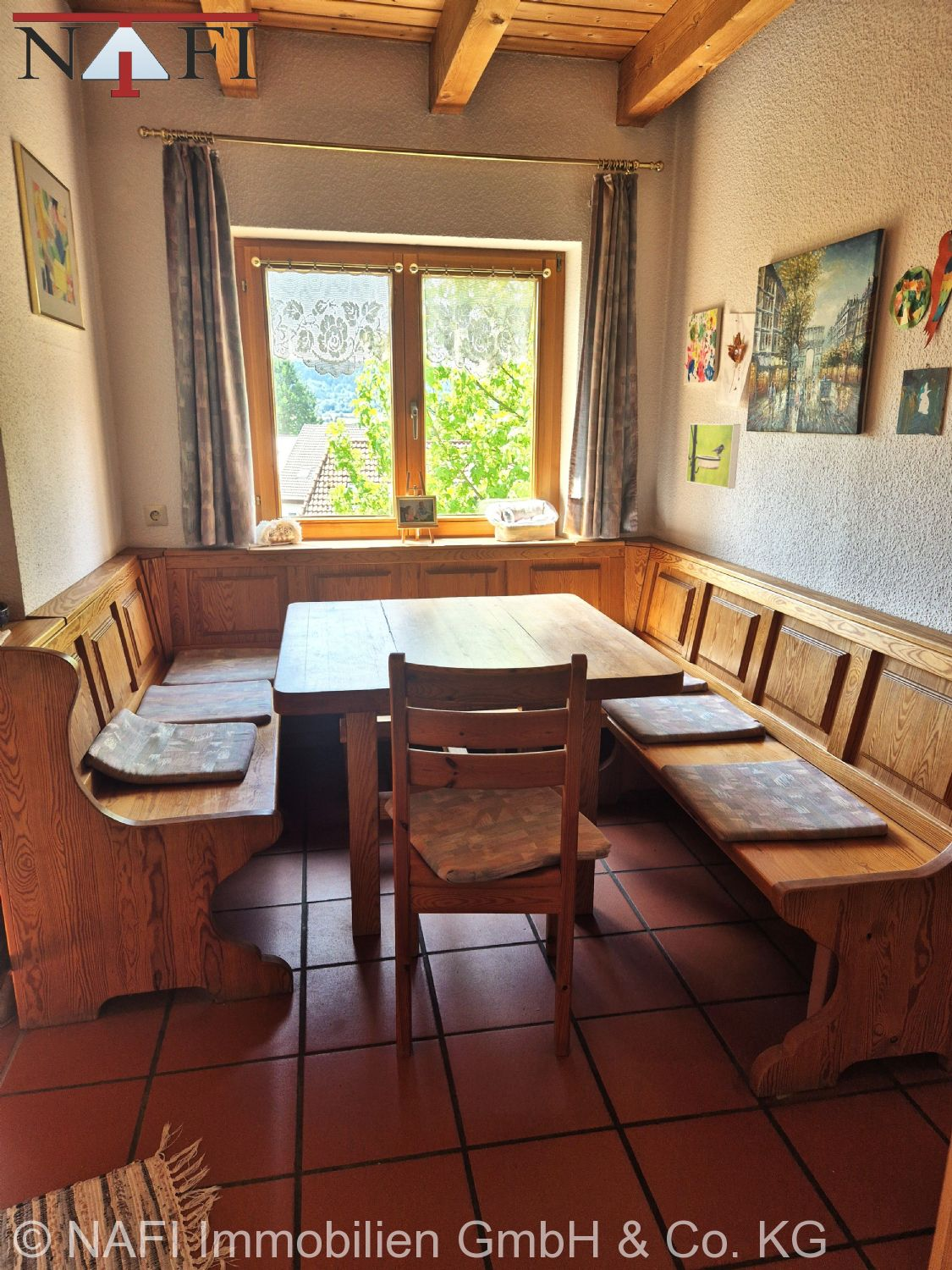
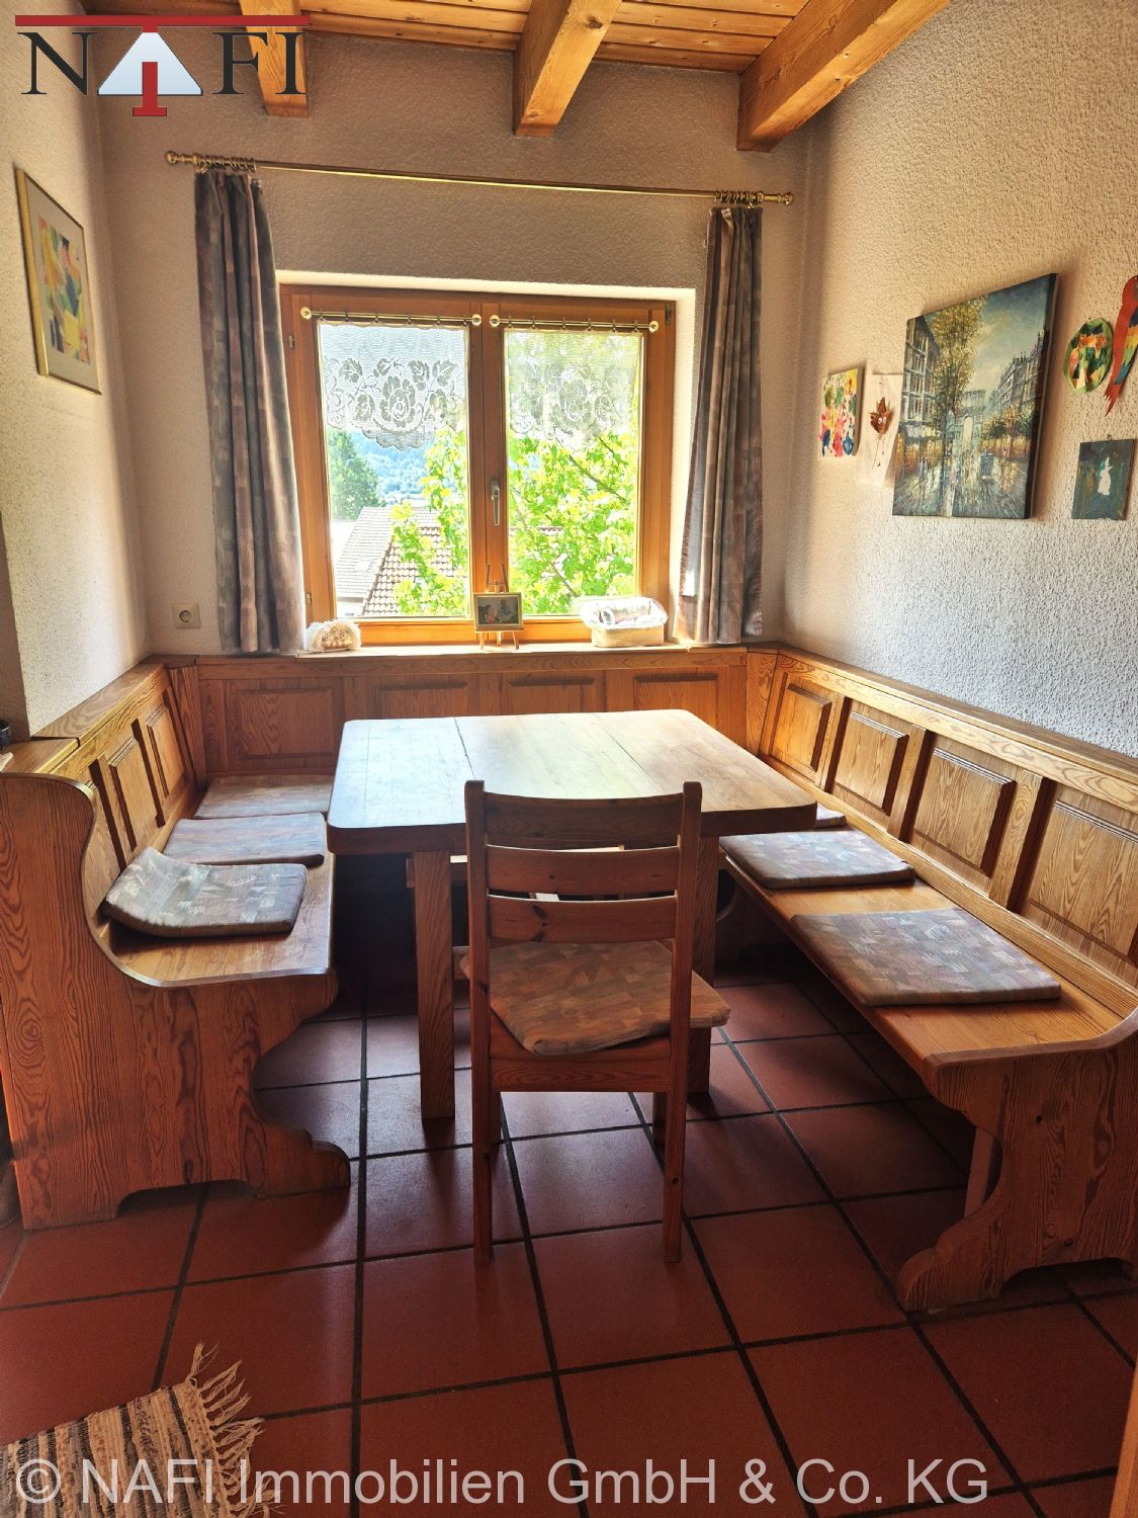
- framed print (711, 454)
